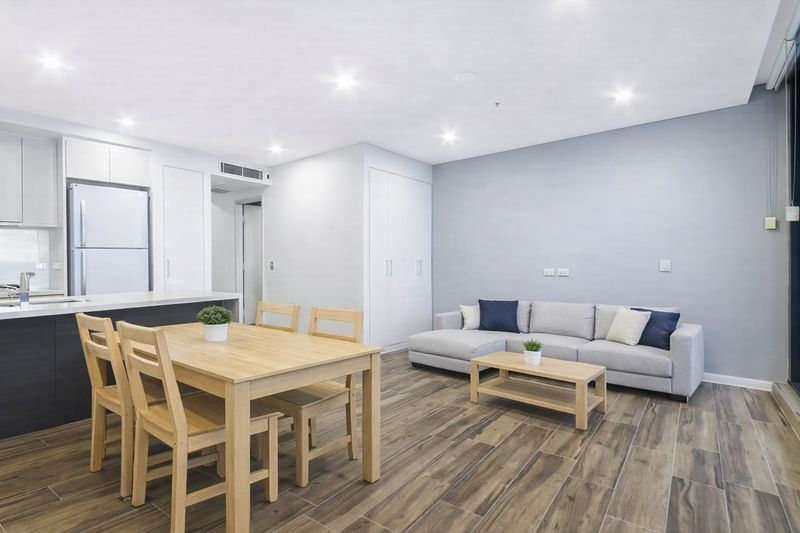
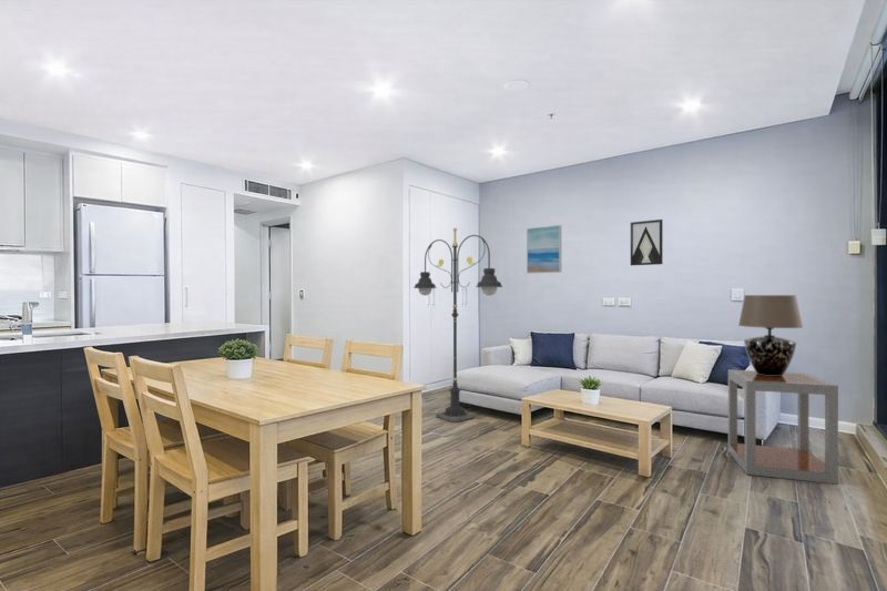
+ wall art (543, 249)
+ floor lamp (455, 323)
+ wall art (645, 243)
+ table lamp (769, 334)
+ side table (798, 421)
